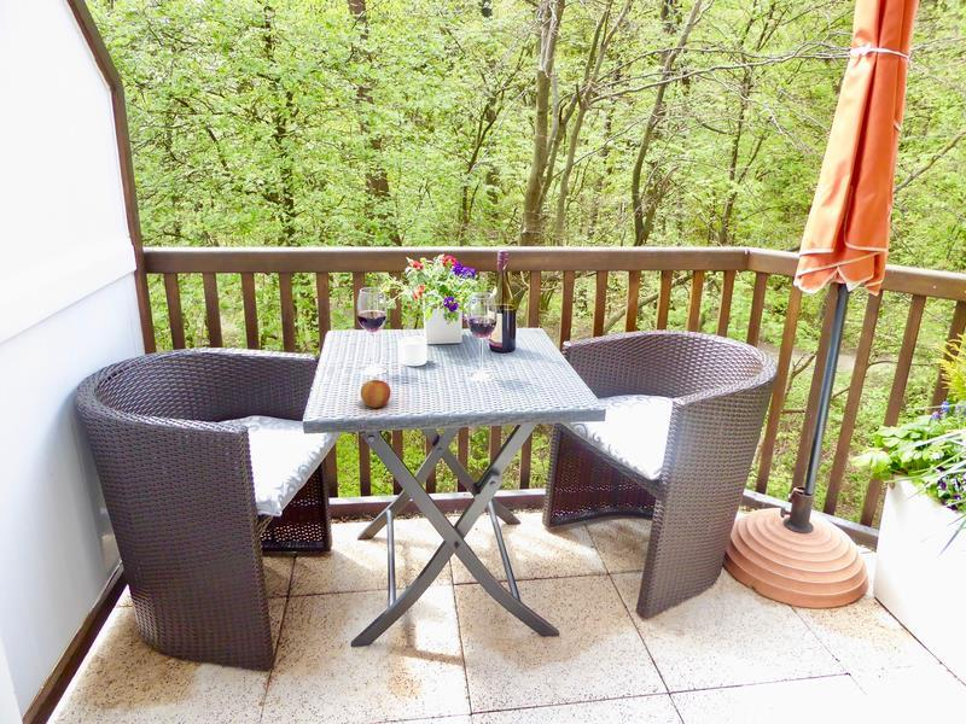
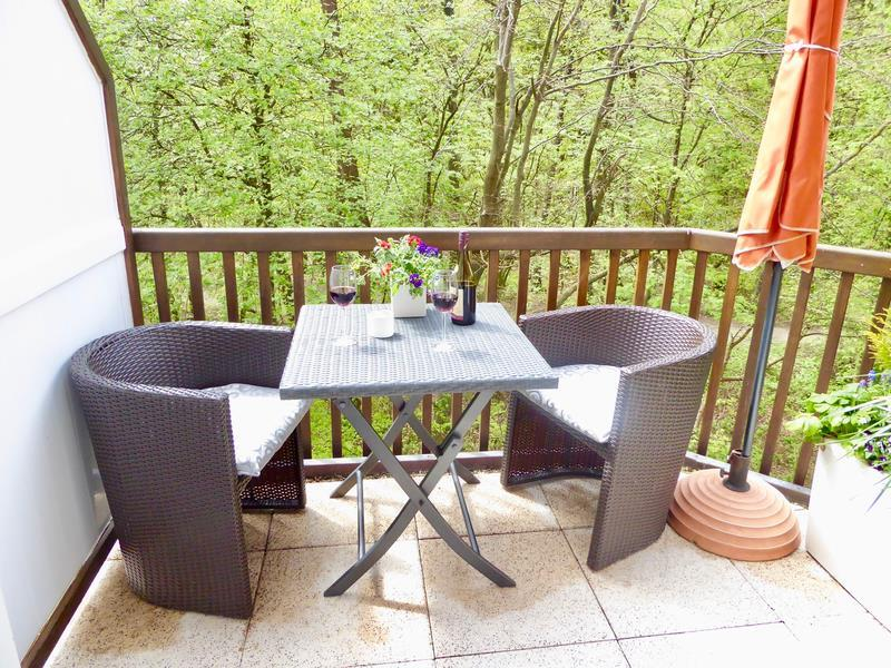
- apple (376, 391)
